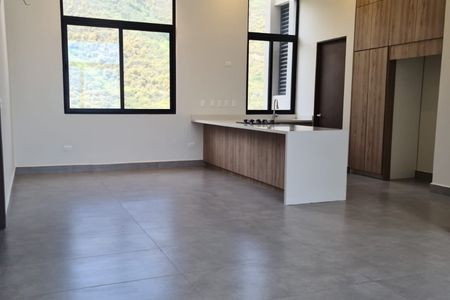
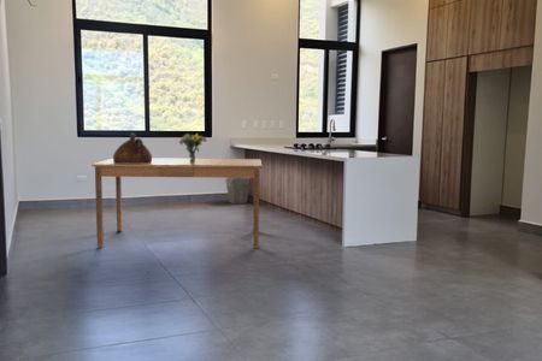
+ dining table (183, 176)
+ ceramic jug (132, 147)
+ waste bin (237, 189)
+ bouquet (192, 148)
